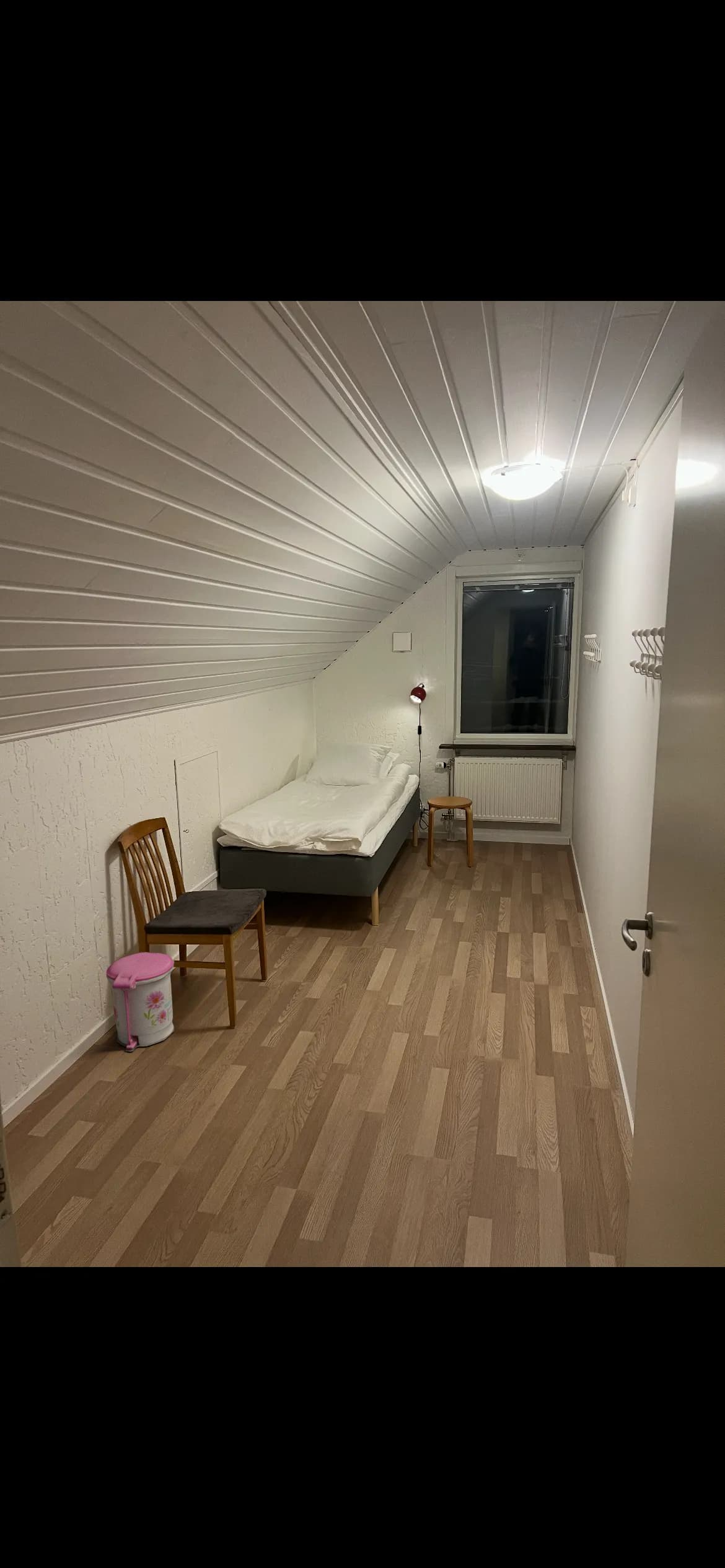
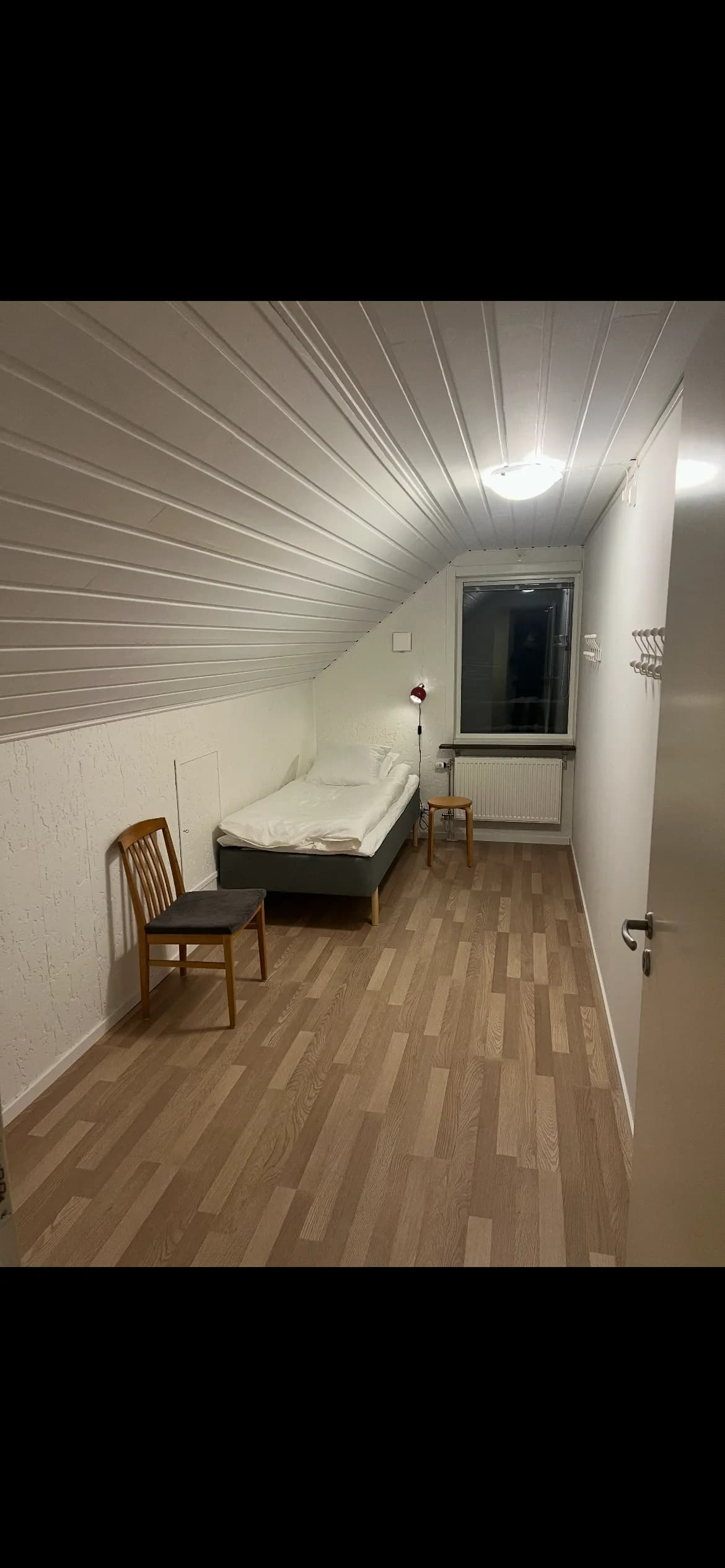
- trash can (142, 997)
